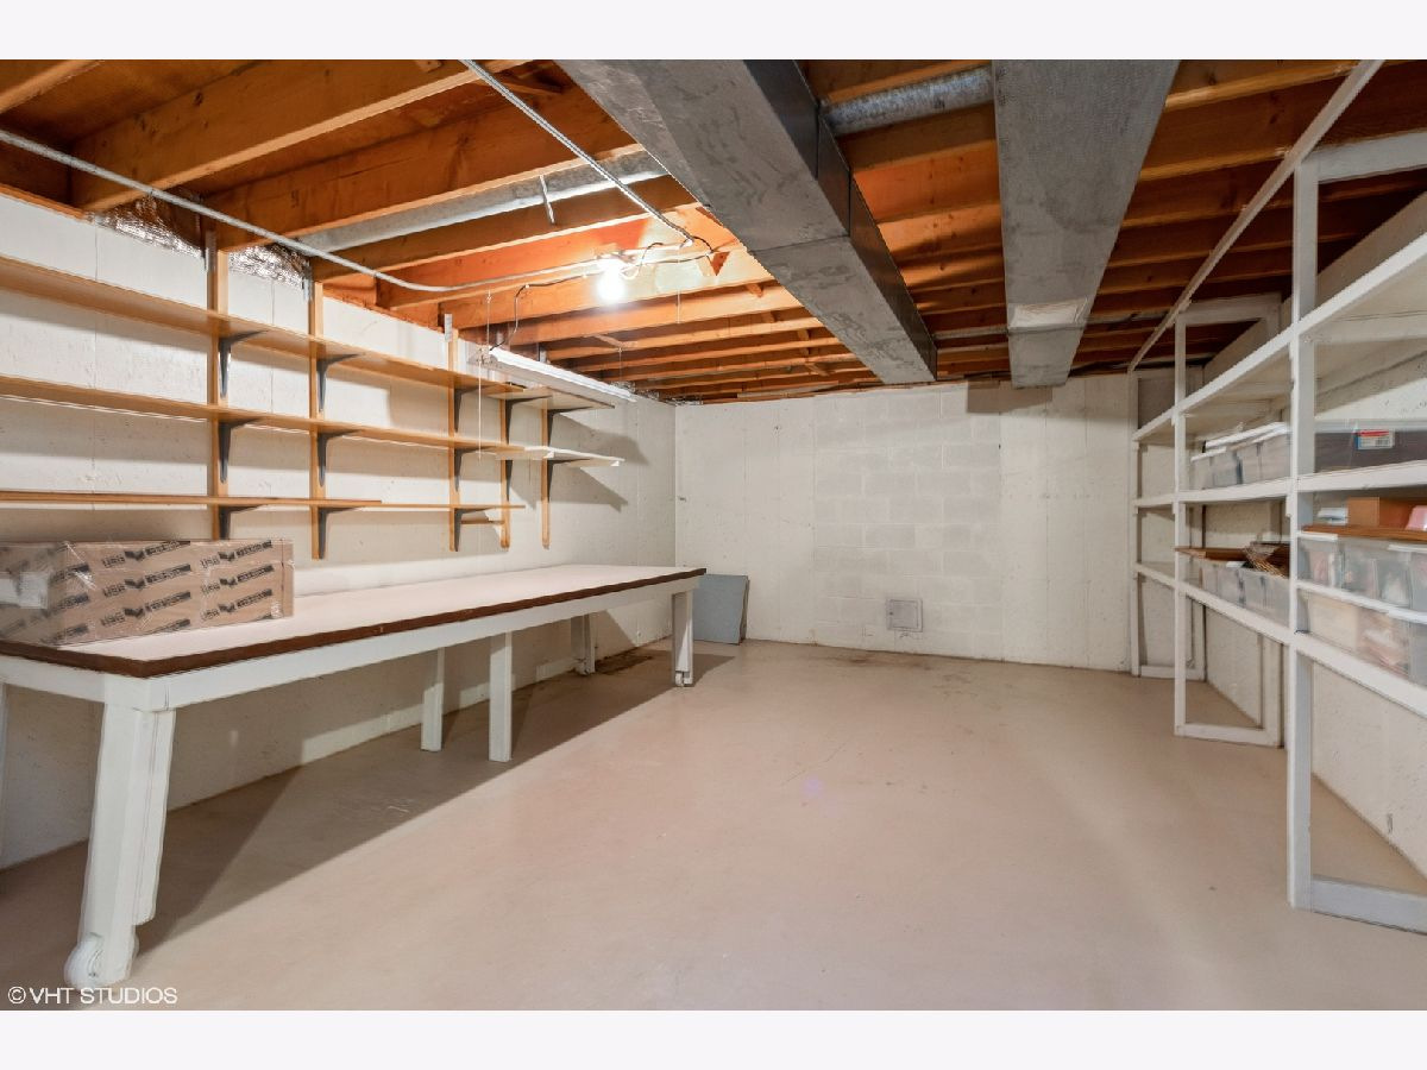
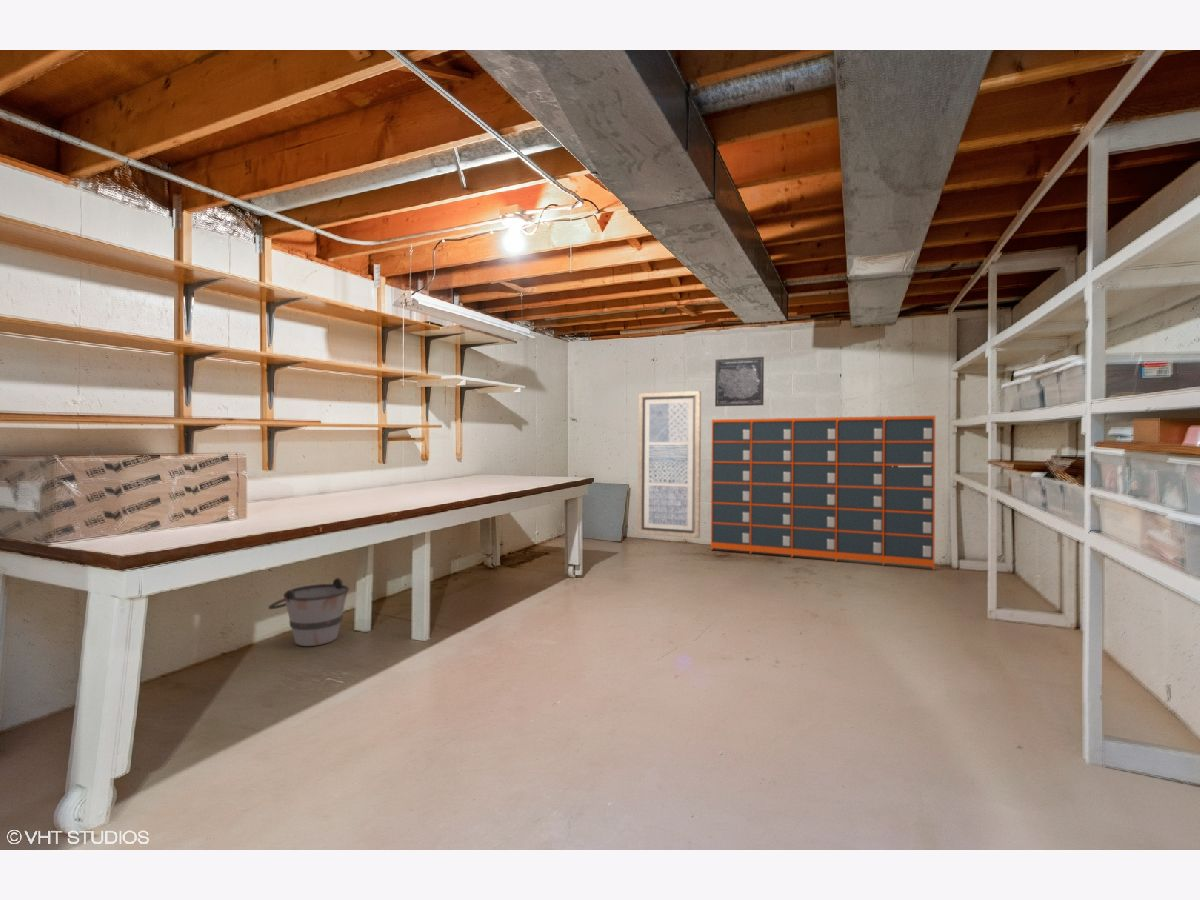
+ bucket (310, 610)
+ wall art (668, 463)
+ wall art (739, 382)
+ storage cabinet (815, 487)
